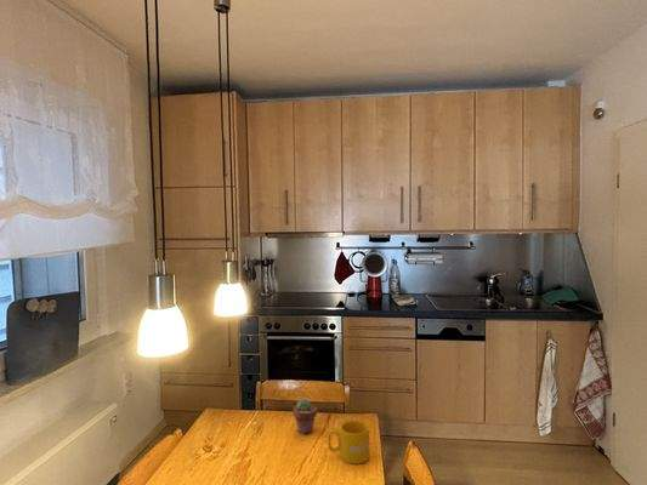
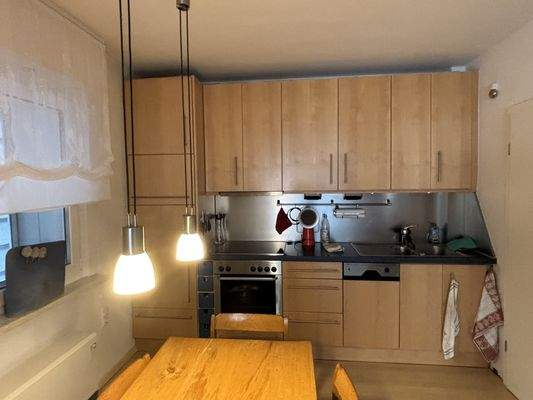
- potted succulent (305, 415)
- mug (348, 440)
